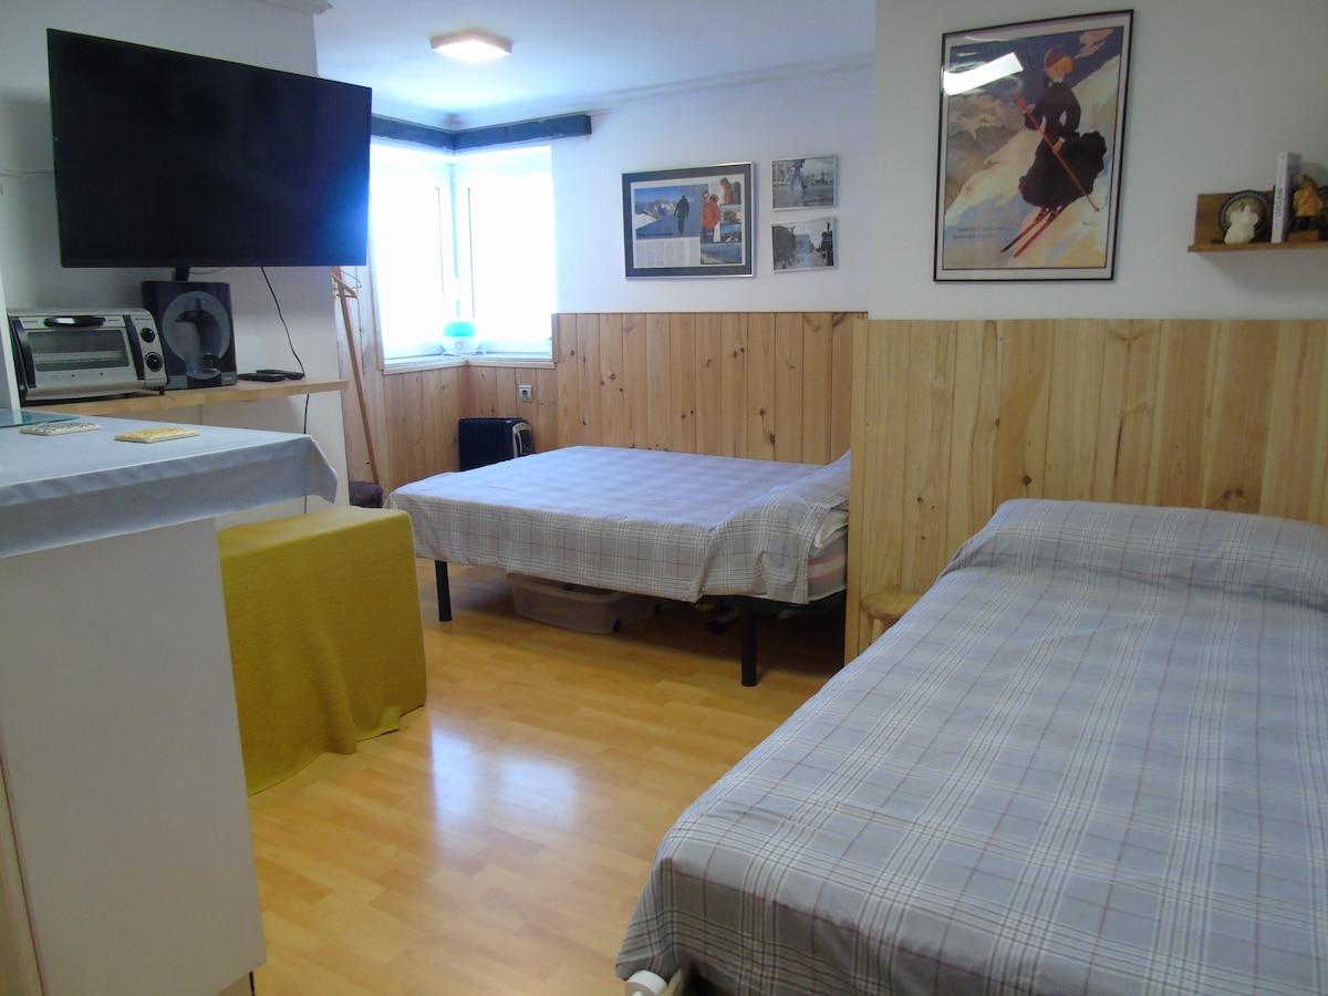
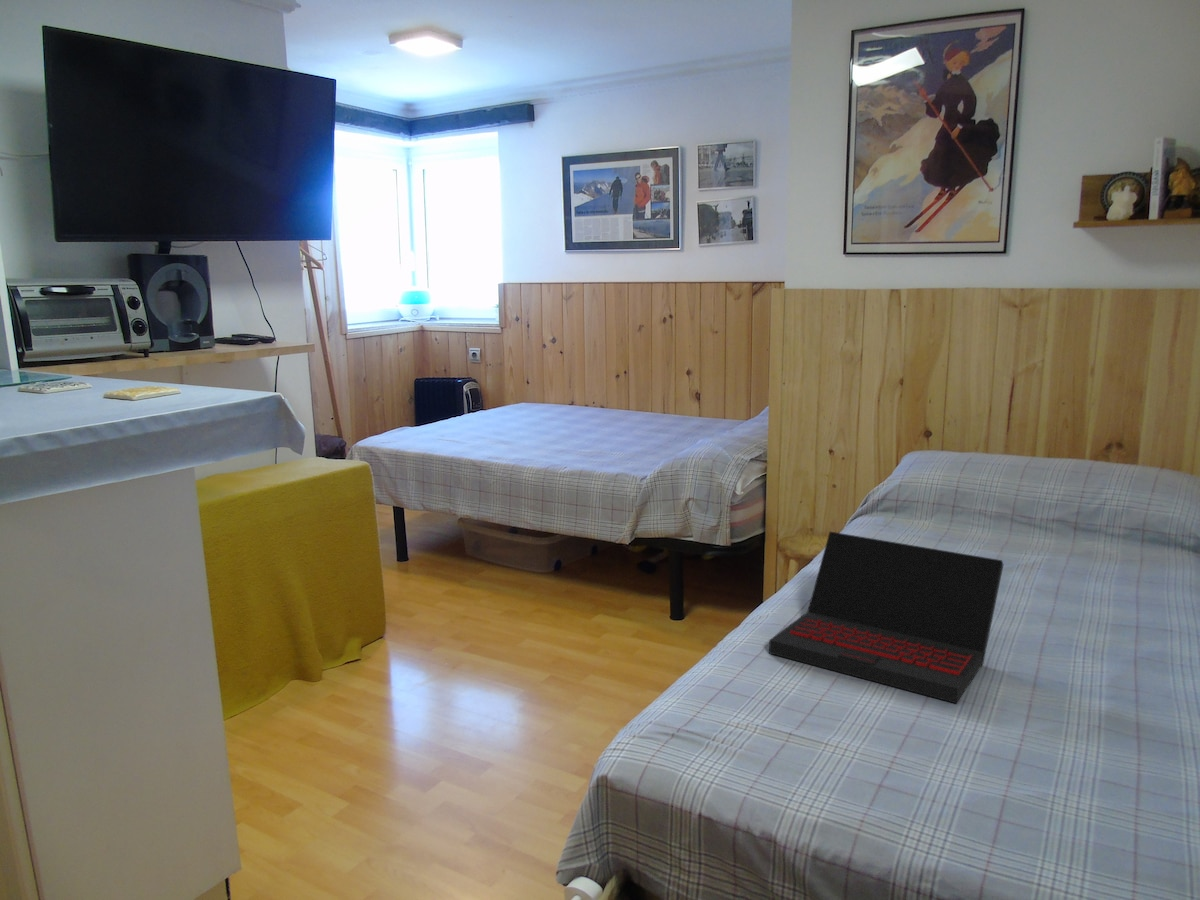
+ laptop (886, 605)
